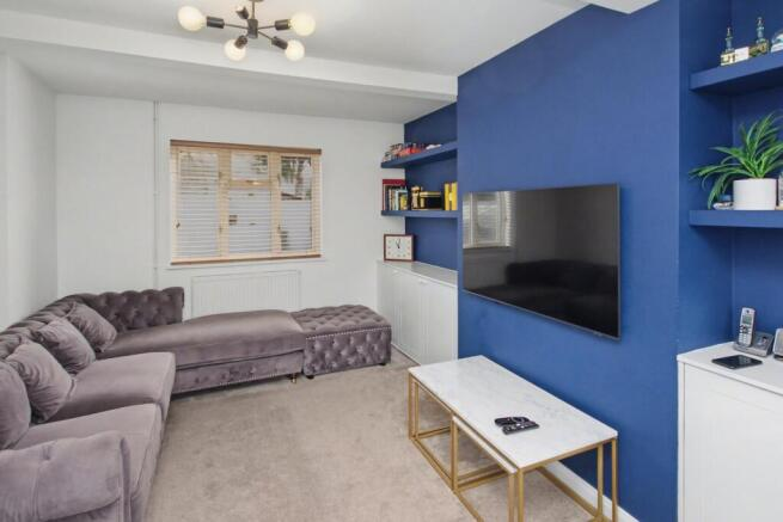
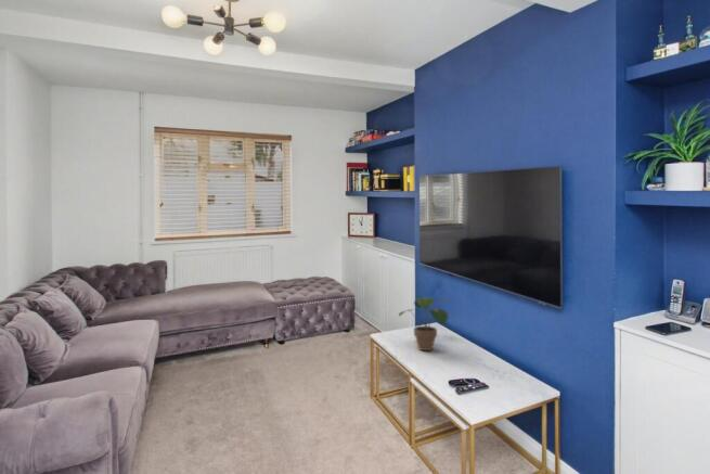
+ potted plant (425, 321)
